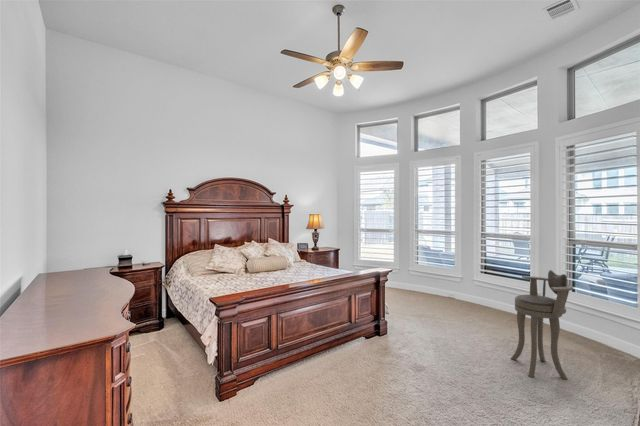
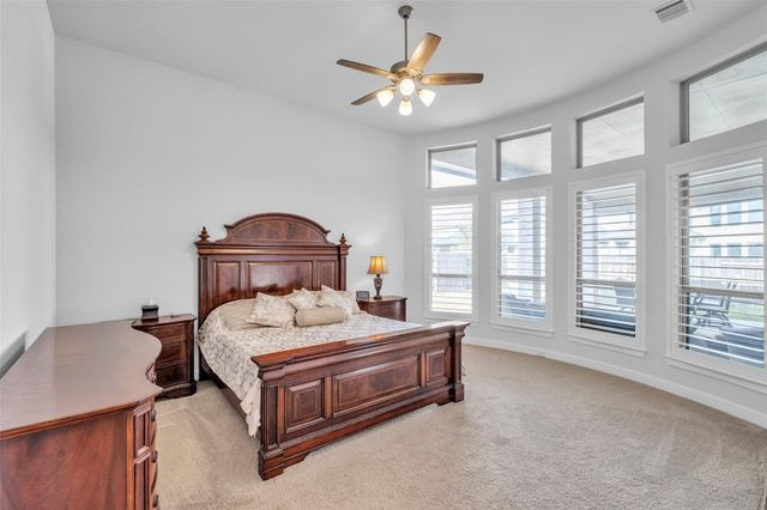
- armchair (540, 319)
